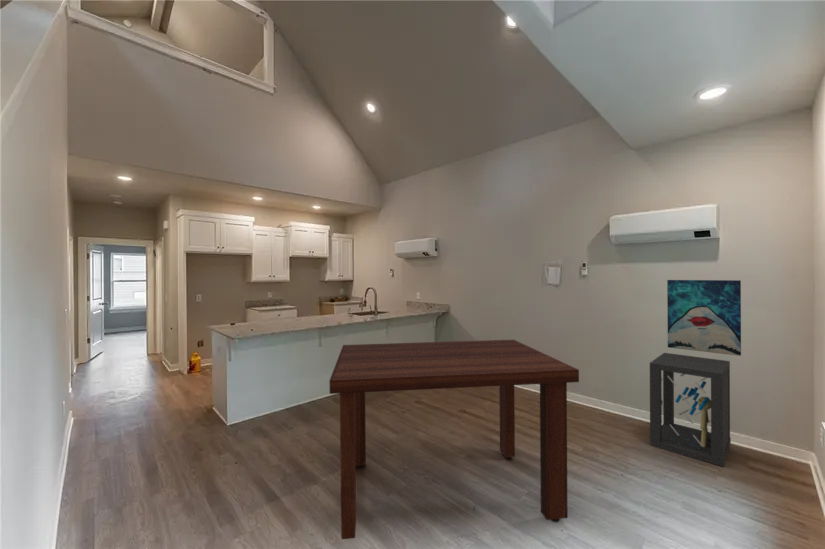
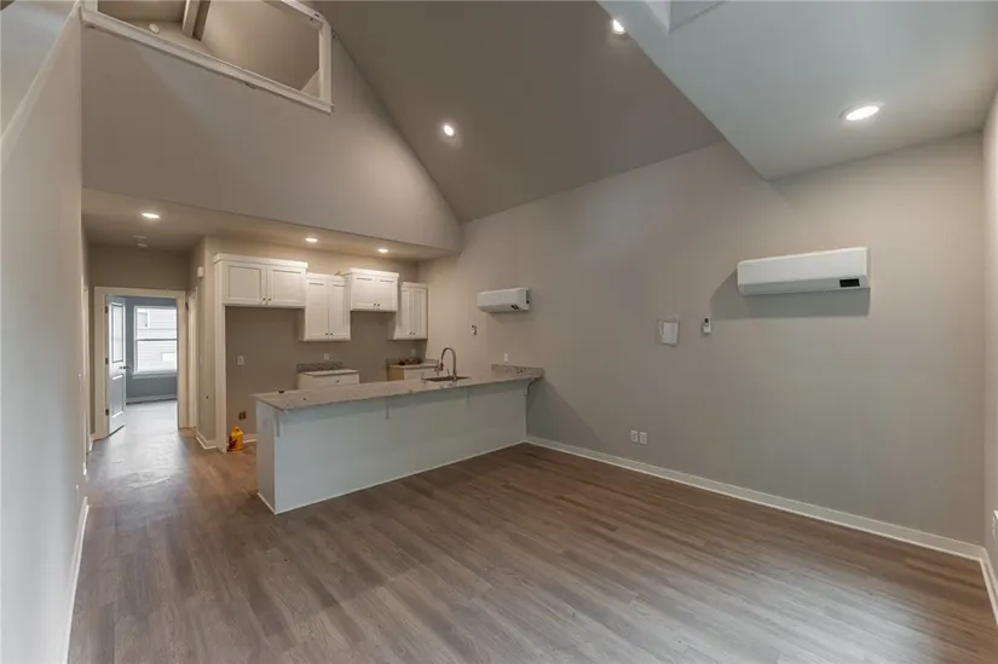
- wall art (702, 315)
- dining table (442, 388)
- storage cabinet (689, 404)
